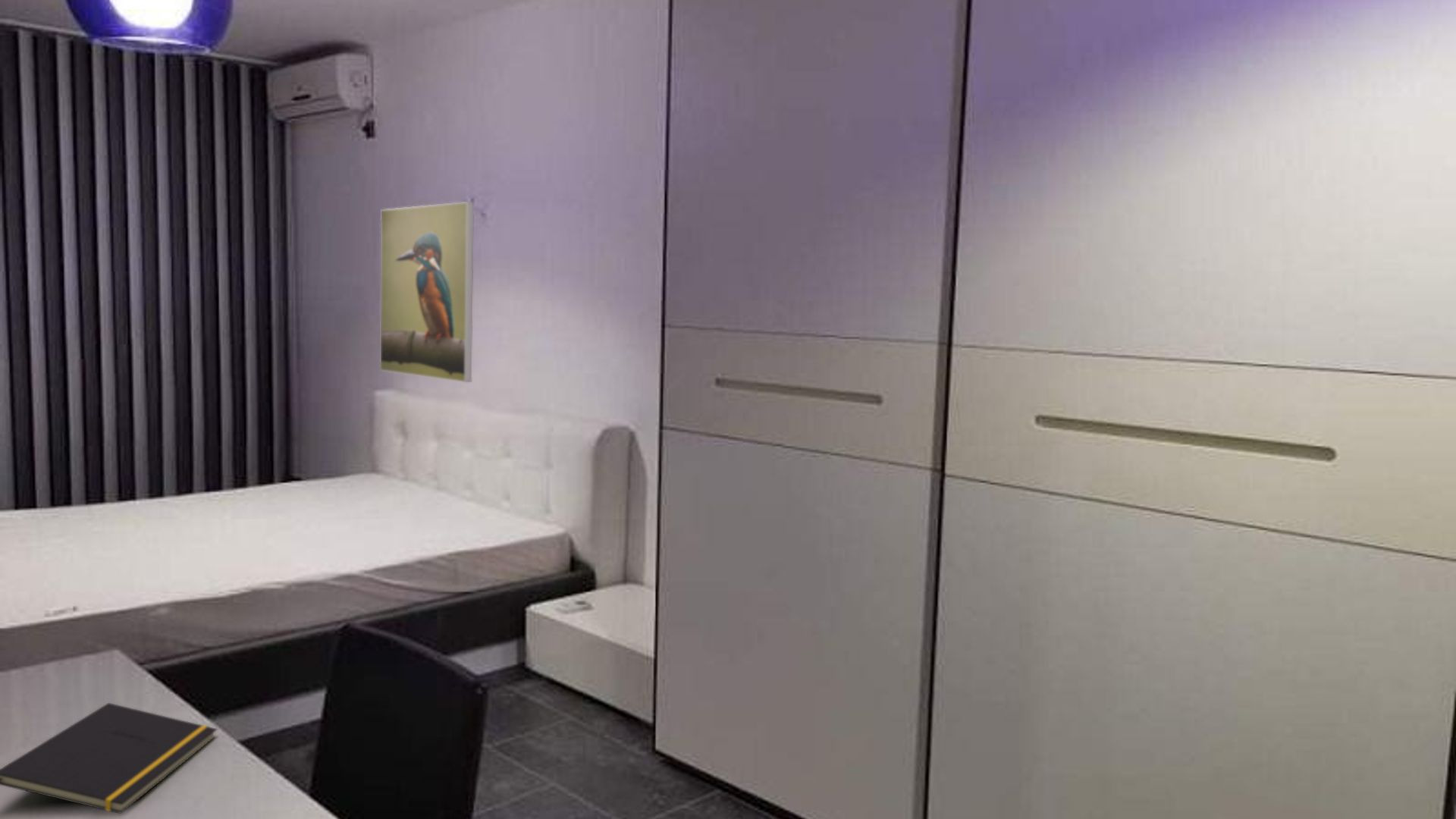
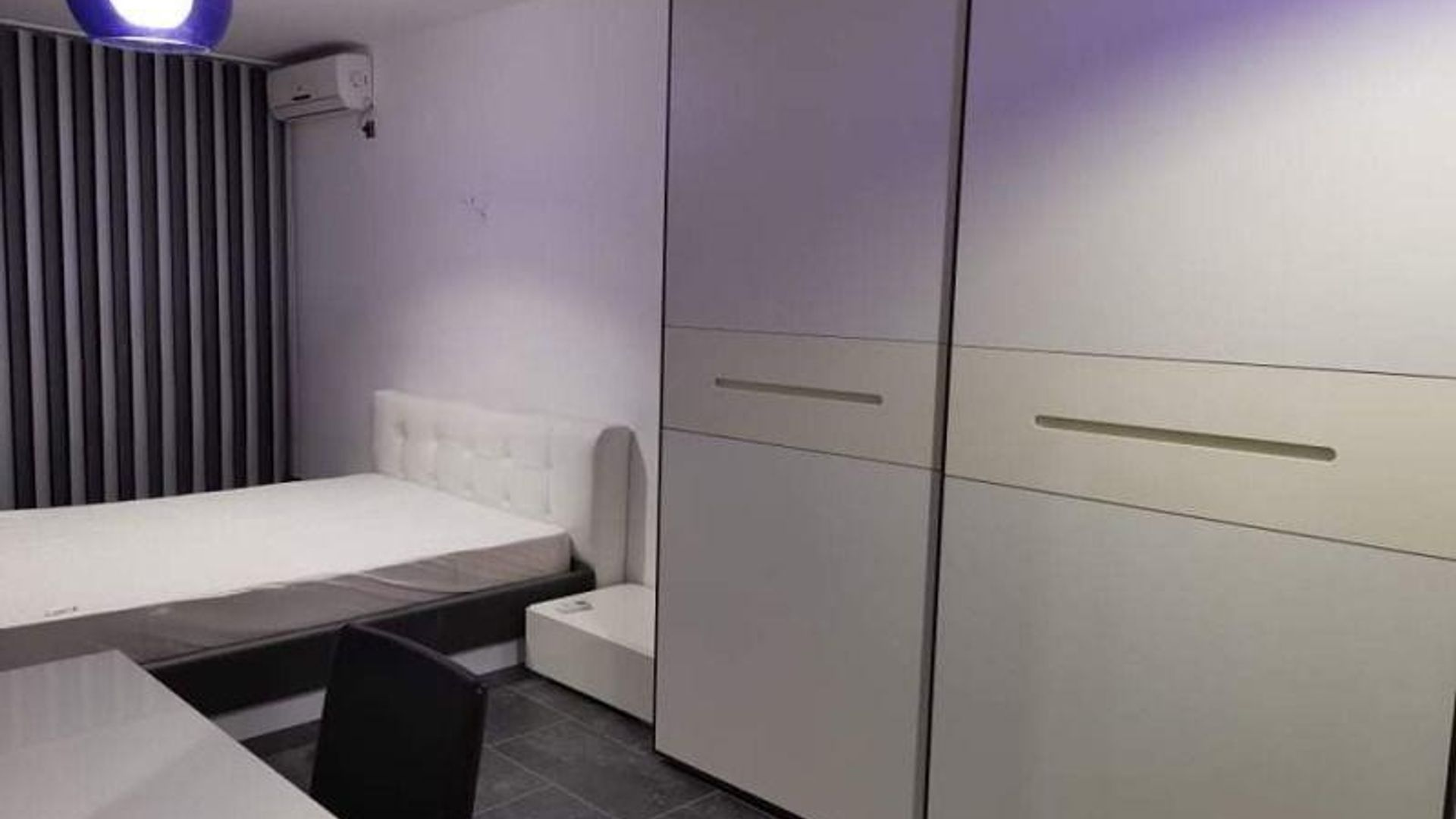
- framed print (424, 291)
- notepad (114, 753)
